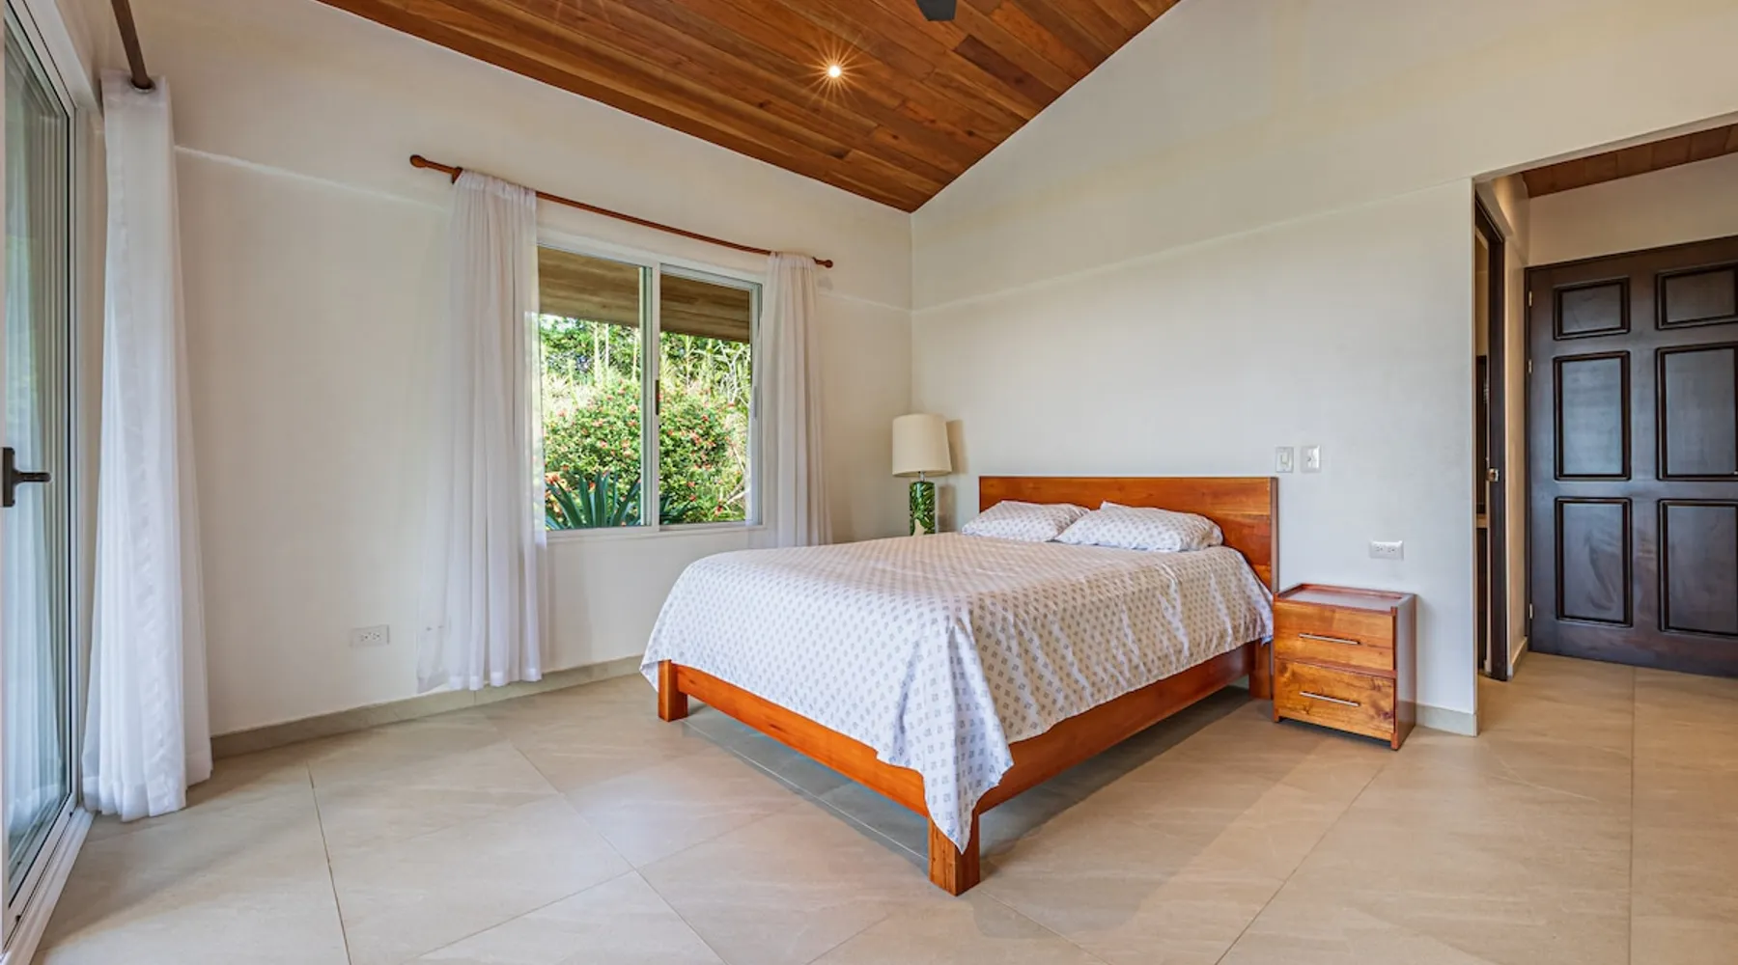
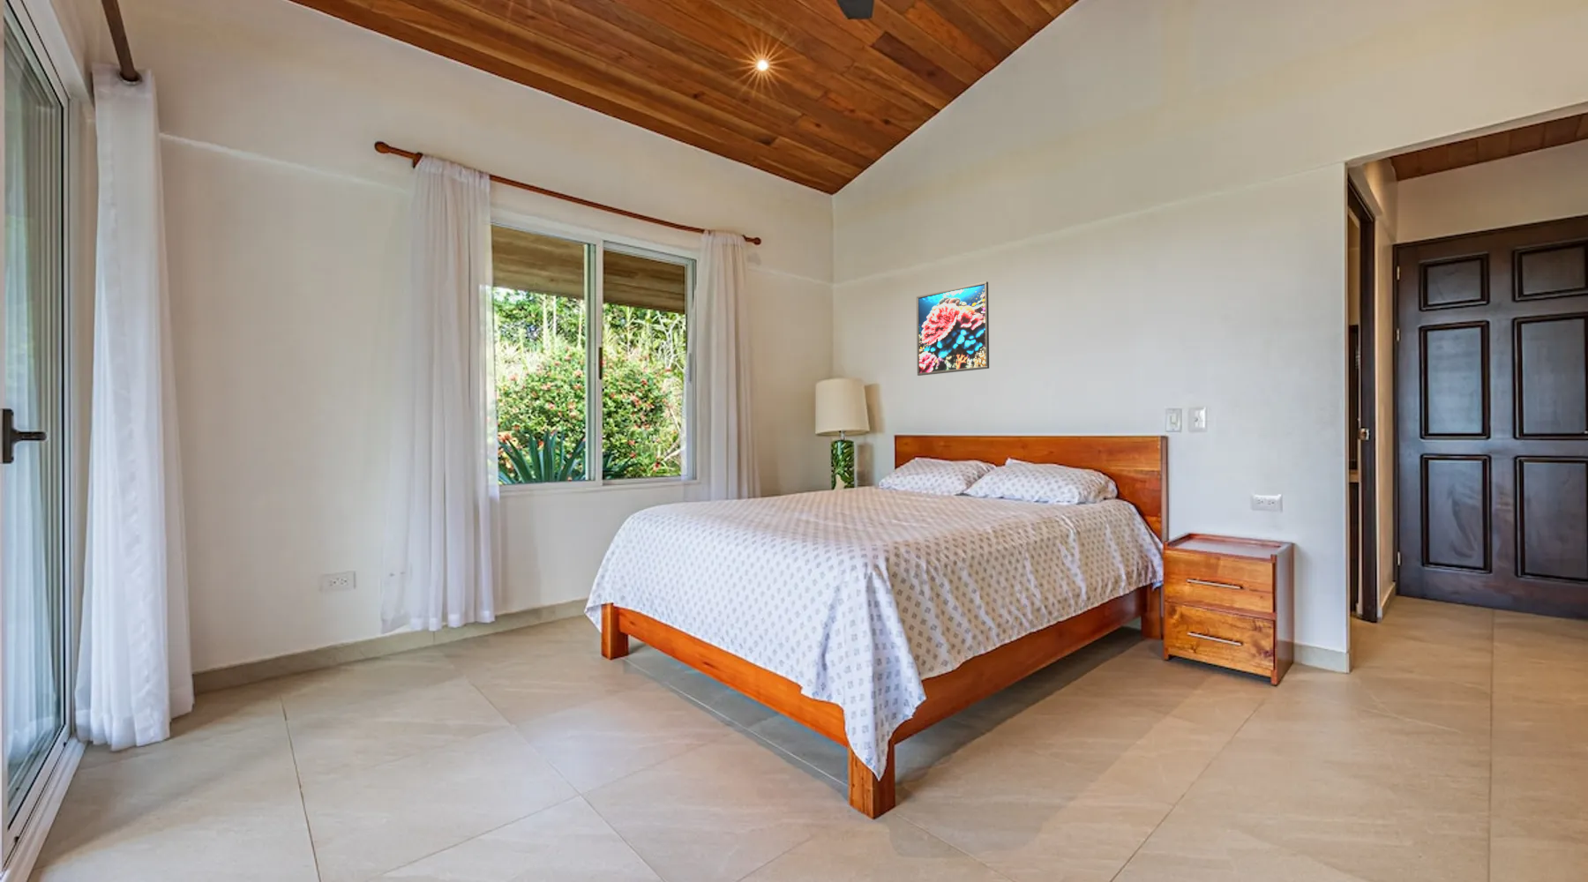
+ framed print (951, 330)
